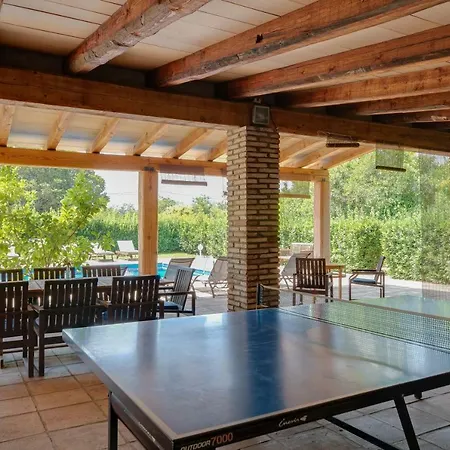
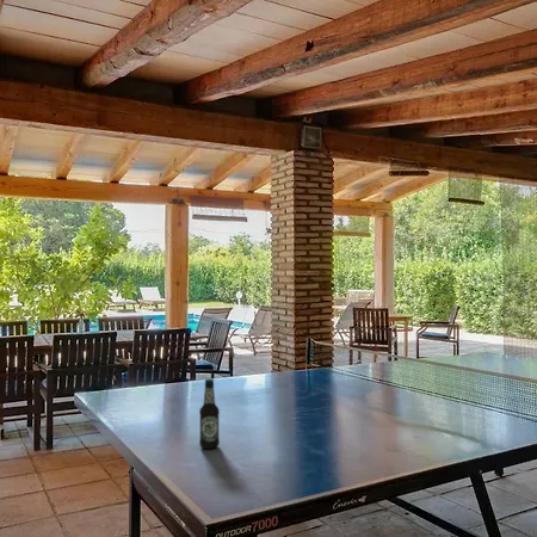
+ bottle (209, 413)
